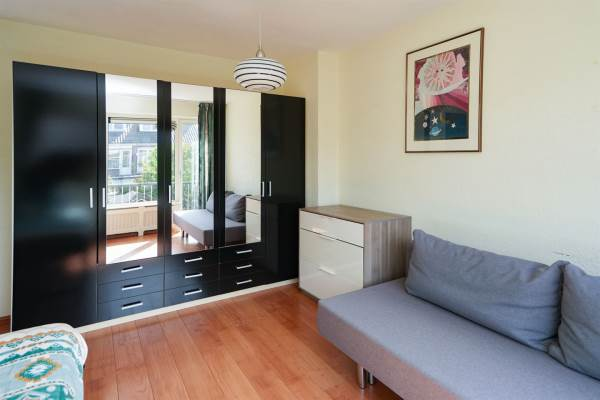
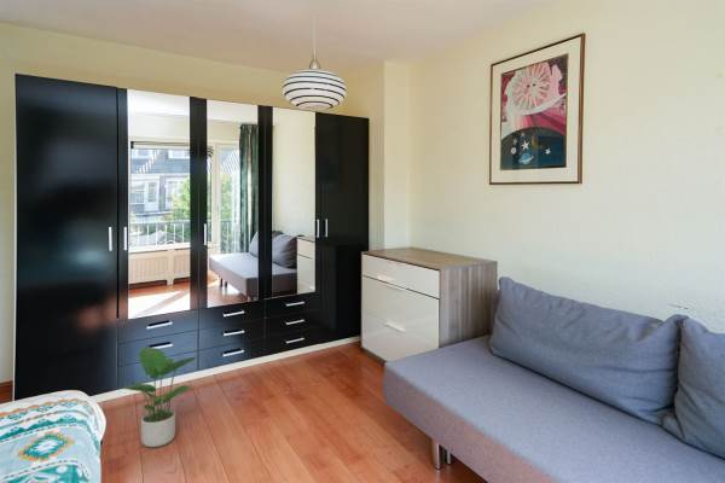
+ potted plant (157, 397)
